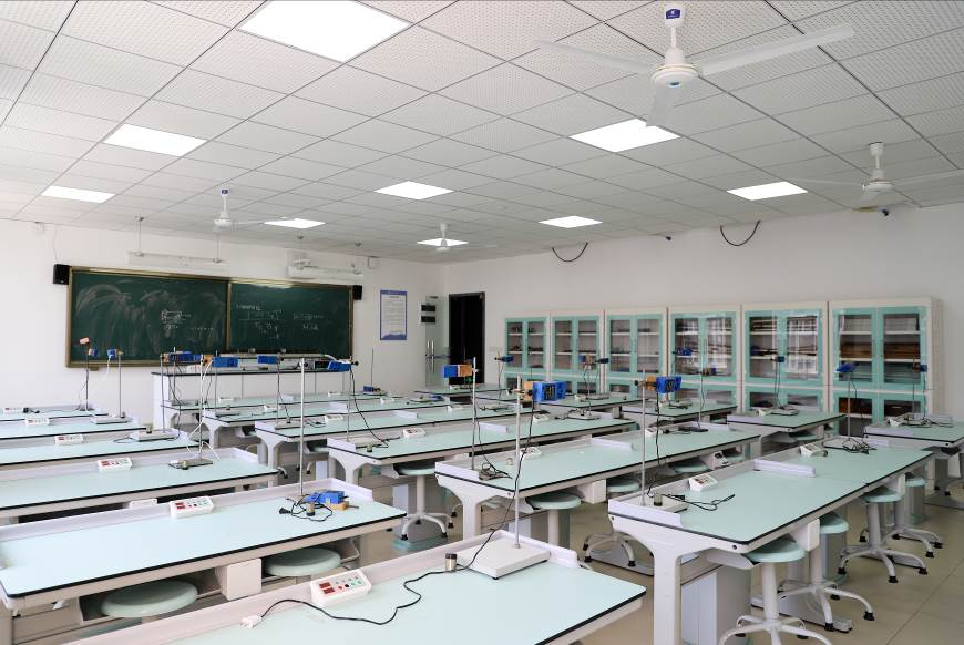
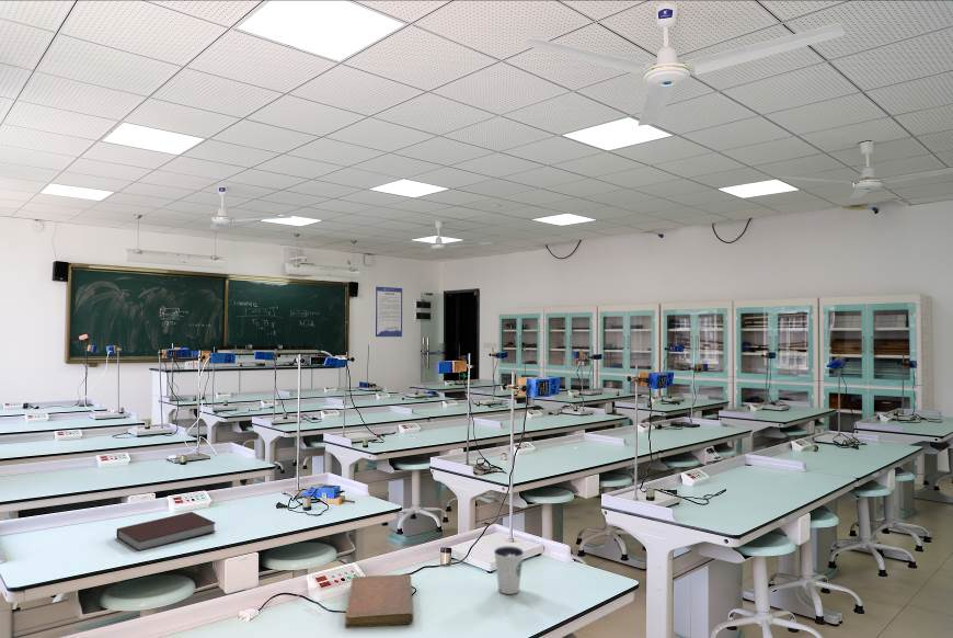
+ notebook (167, 529)
+ notebook (380, 599)
+ dixie cup (508, 570)
